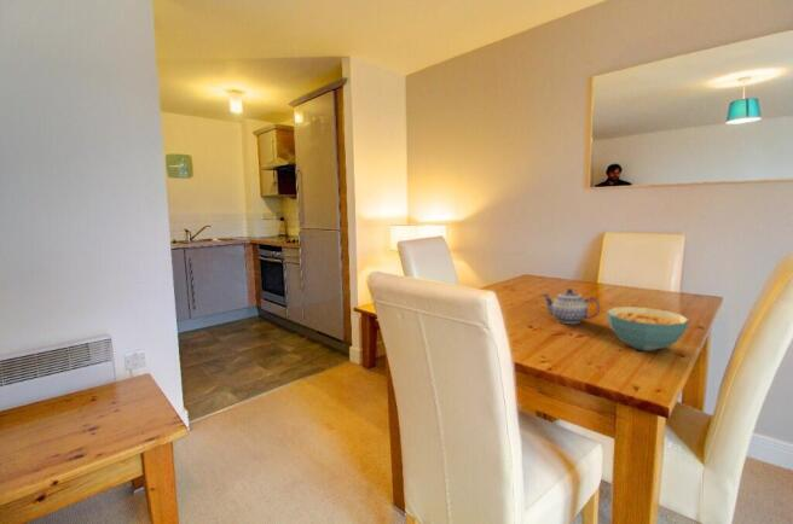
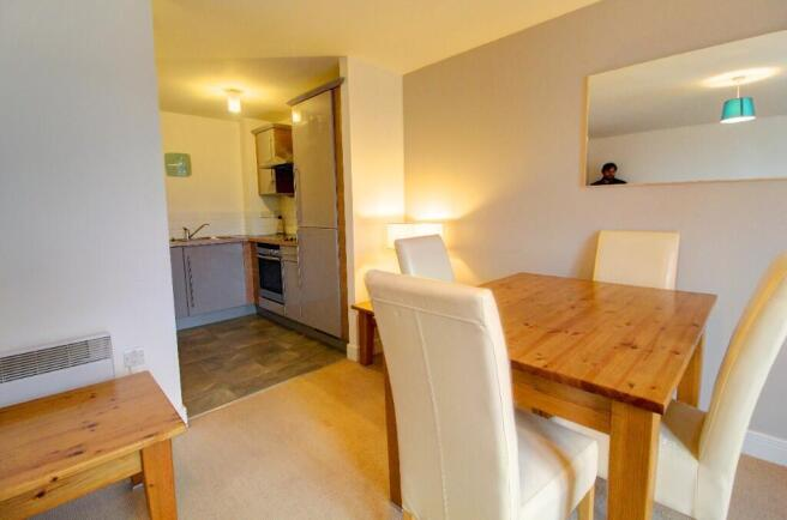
- teapot (569, 304)
- cereal bowl (644, 331)
